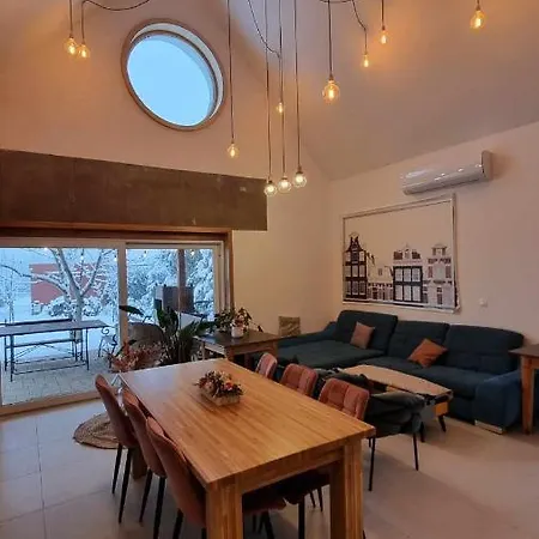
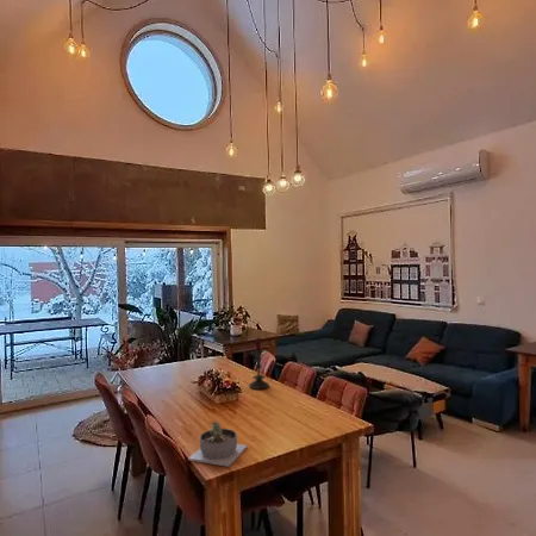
+ succulent planter (218, 437)
+ candle (258, 361)
